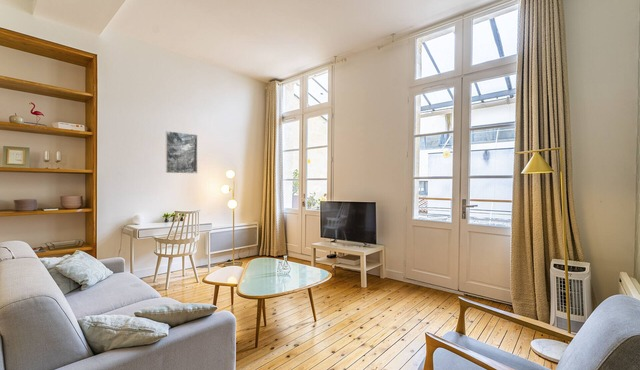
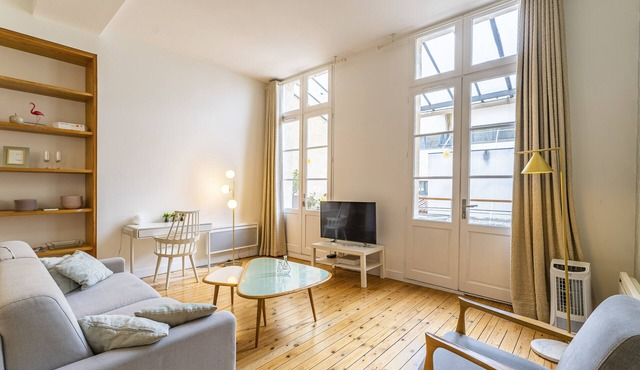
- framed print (182, 153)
